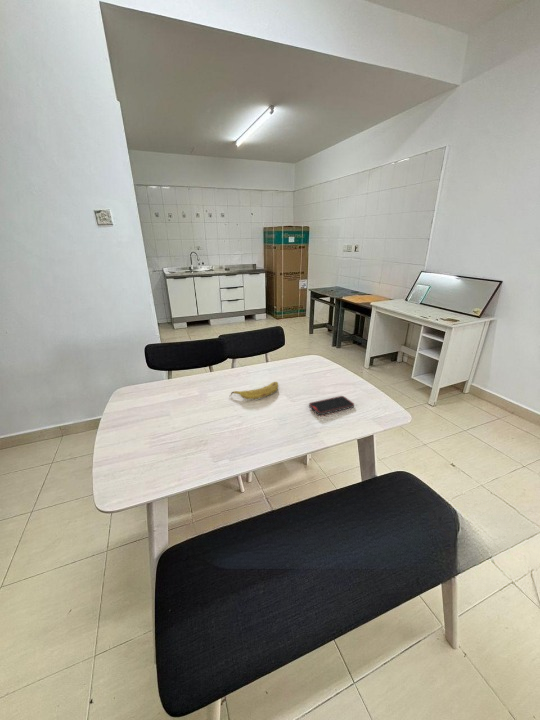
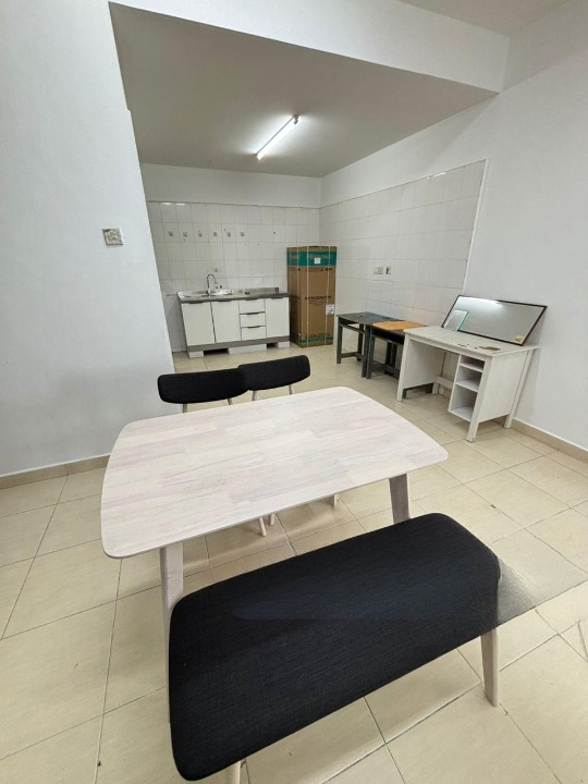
- fruit (257, 390)
- smartphone (331, 405)
